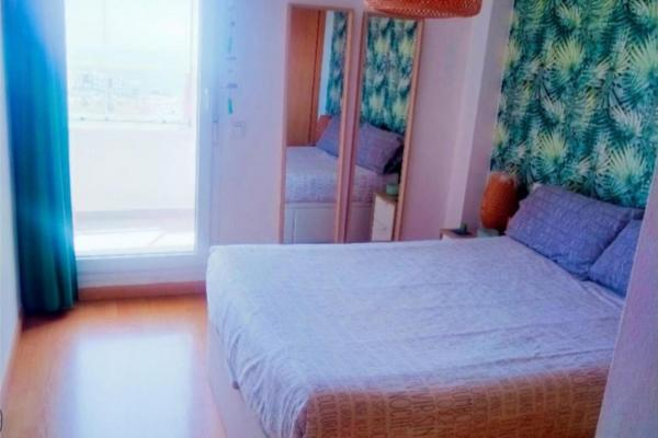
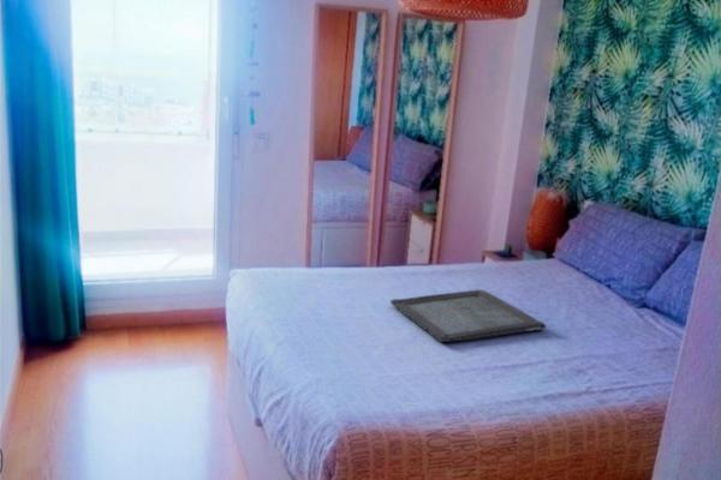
+ serving tray (464, 312)
